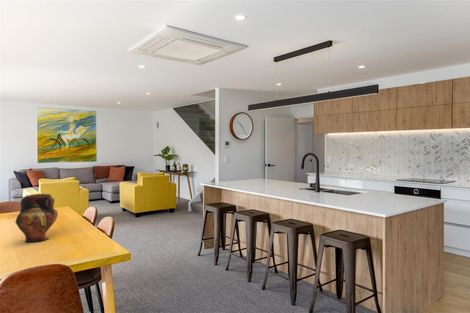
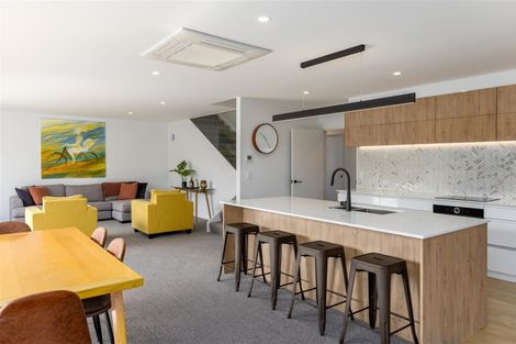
- vase (37, 217)
